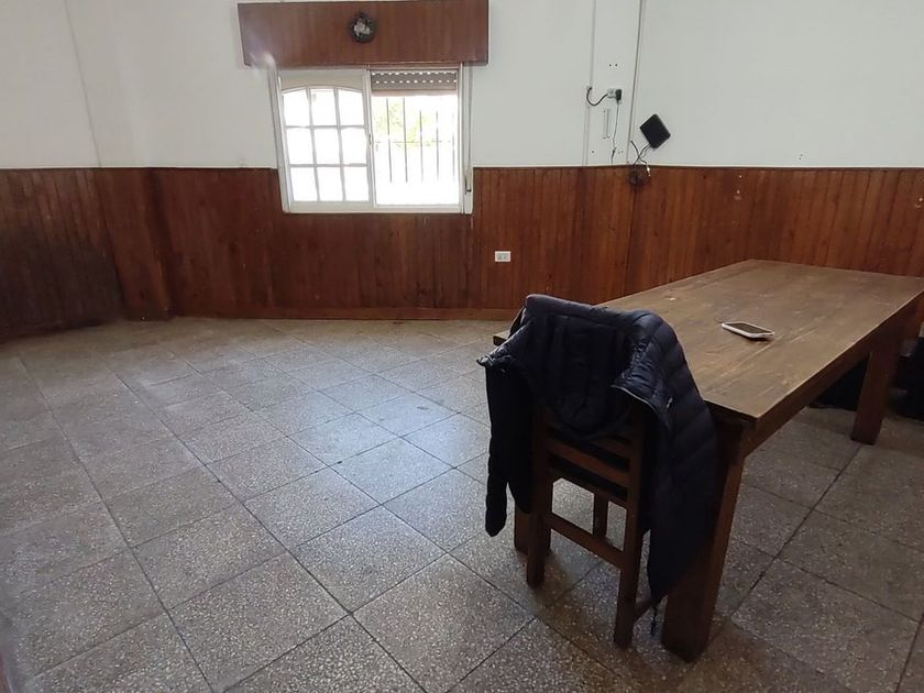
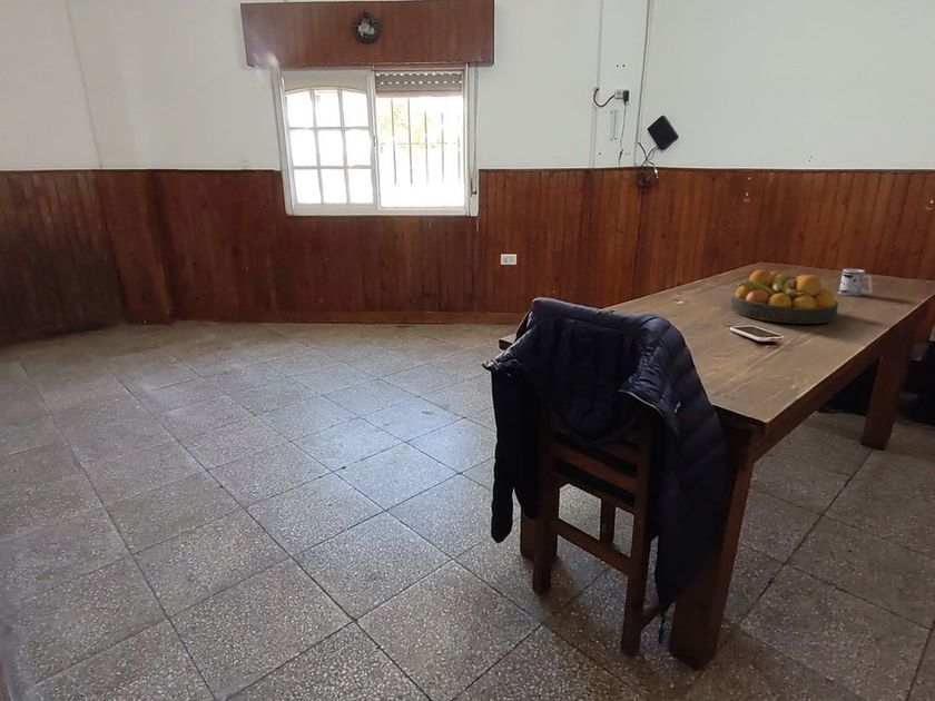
+ fruit bowl (784, 292)
+ mug (856, 282)
